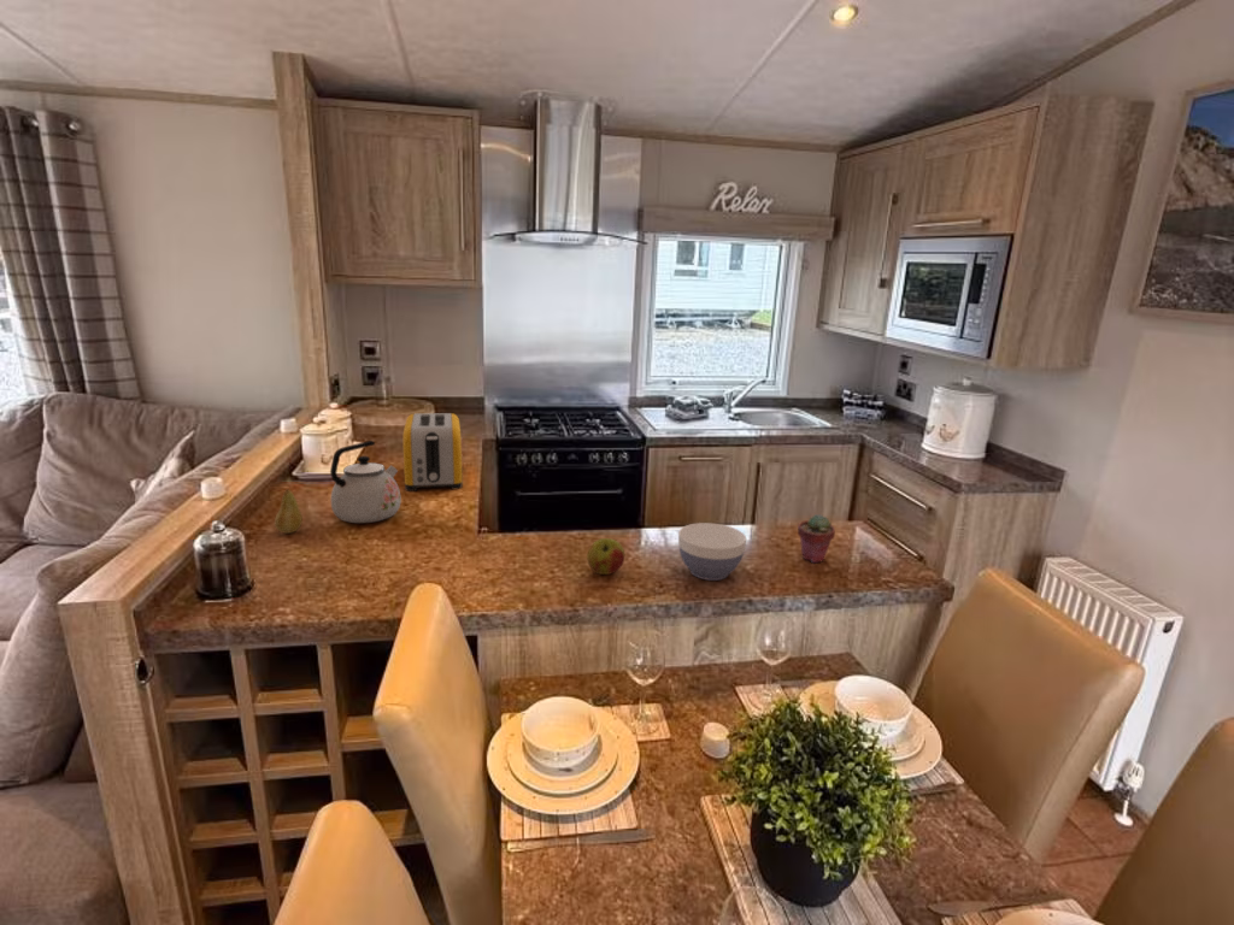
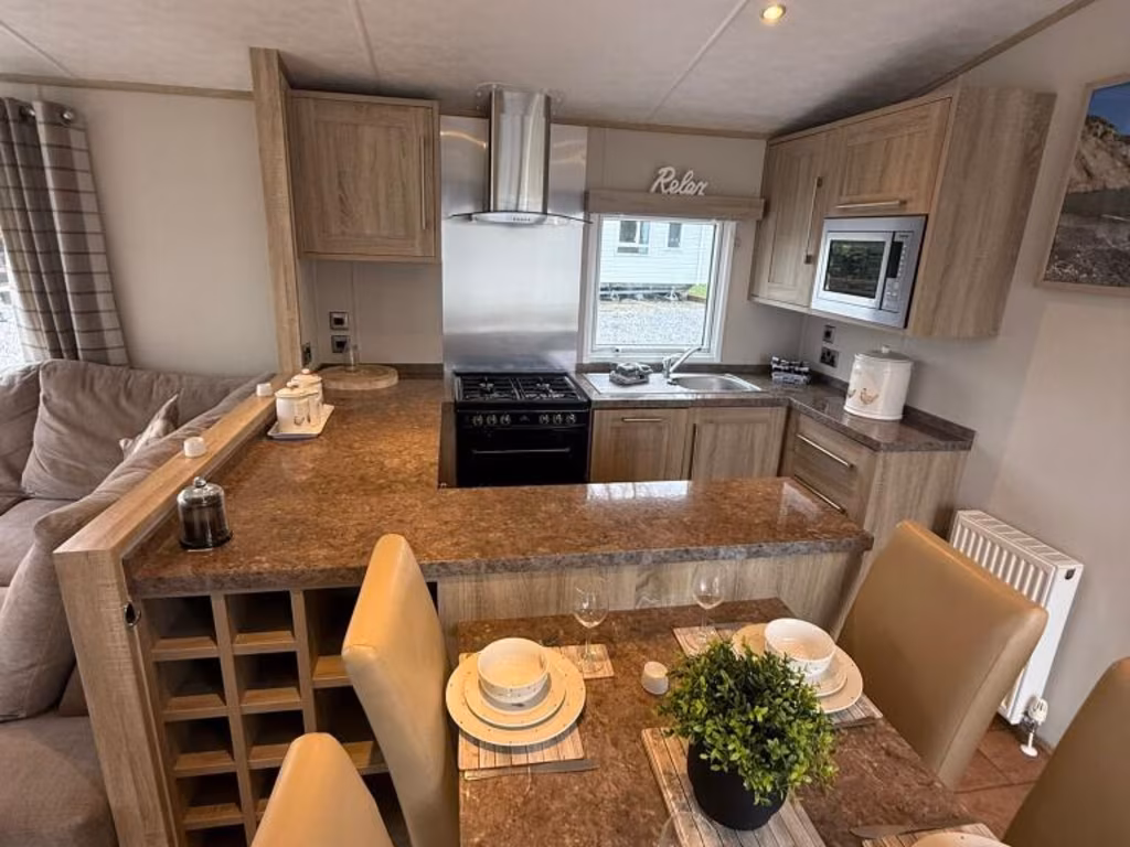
- bowl (710, 553)
- potted succulent (815, 536)
- toaster (433, 449)
- apple (606, 556)
- fruit (287, 509)
- kettle (365, 479)
